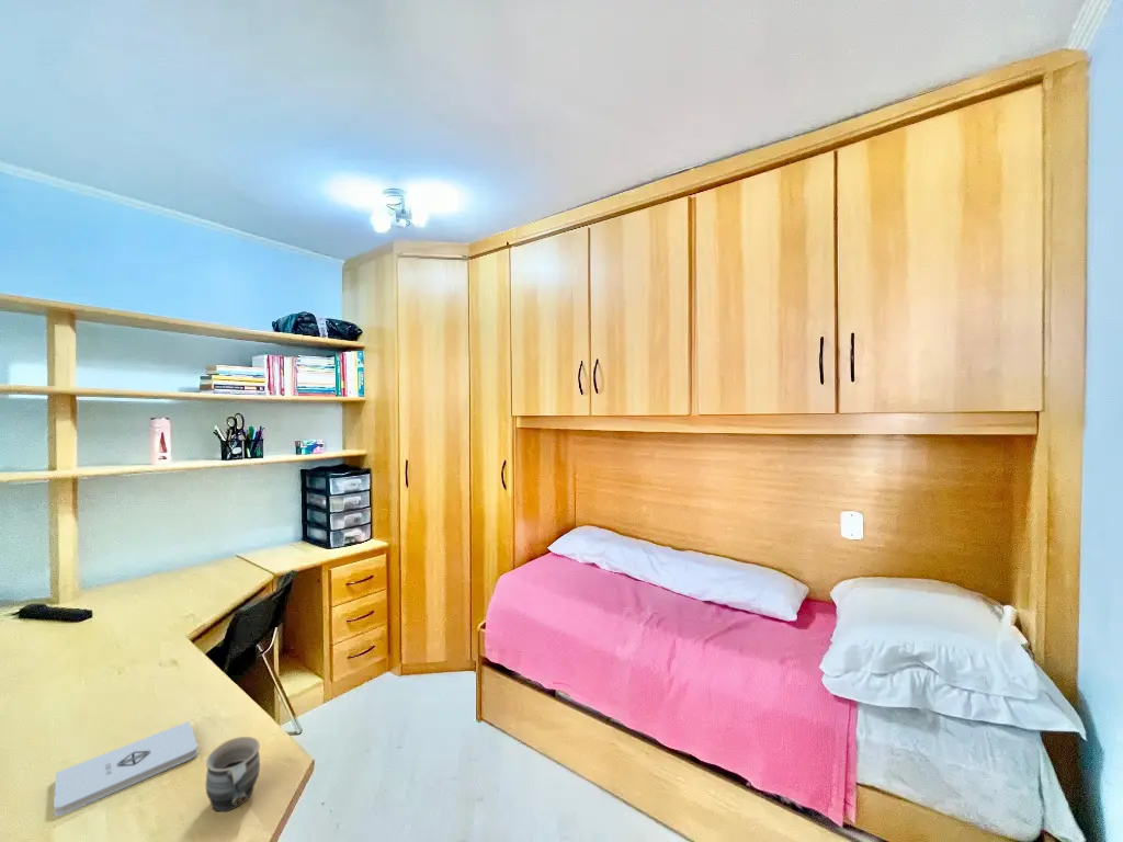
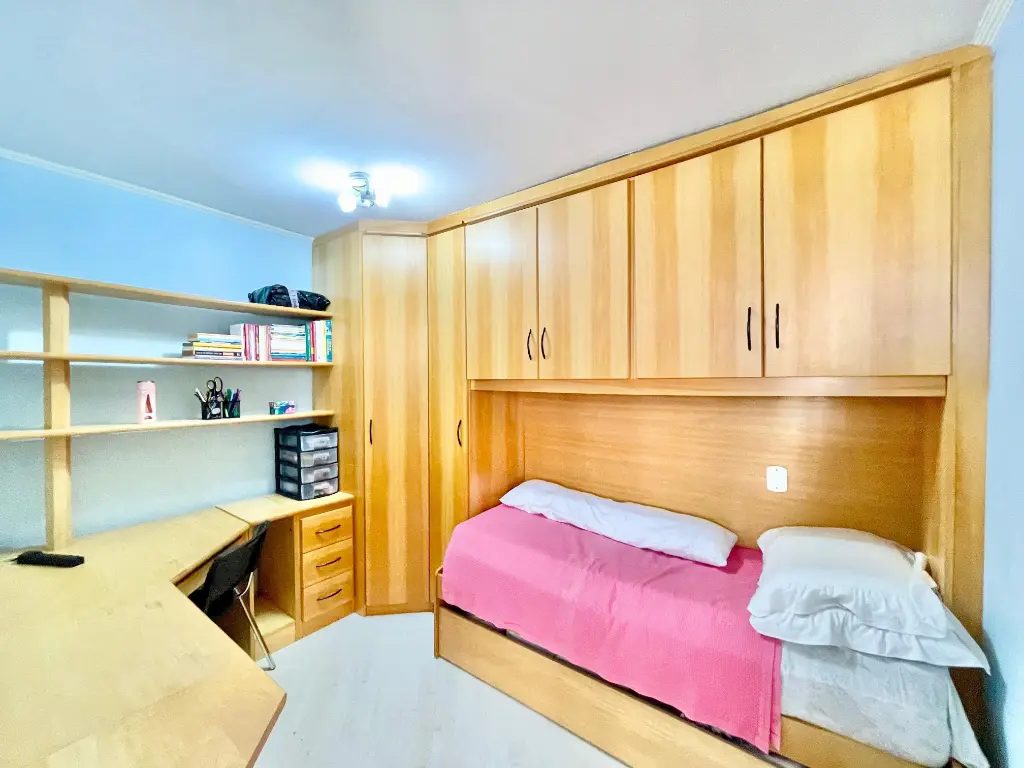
- mug (237, 777)
- notepad (129, 763)
